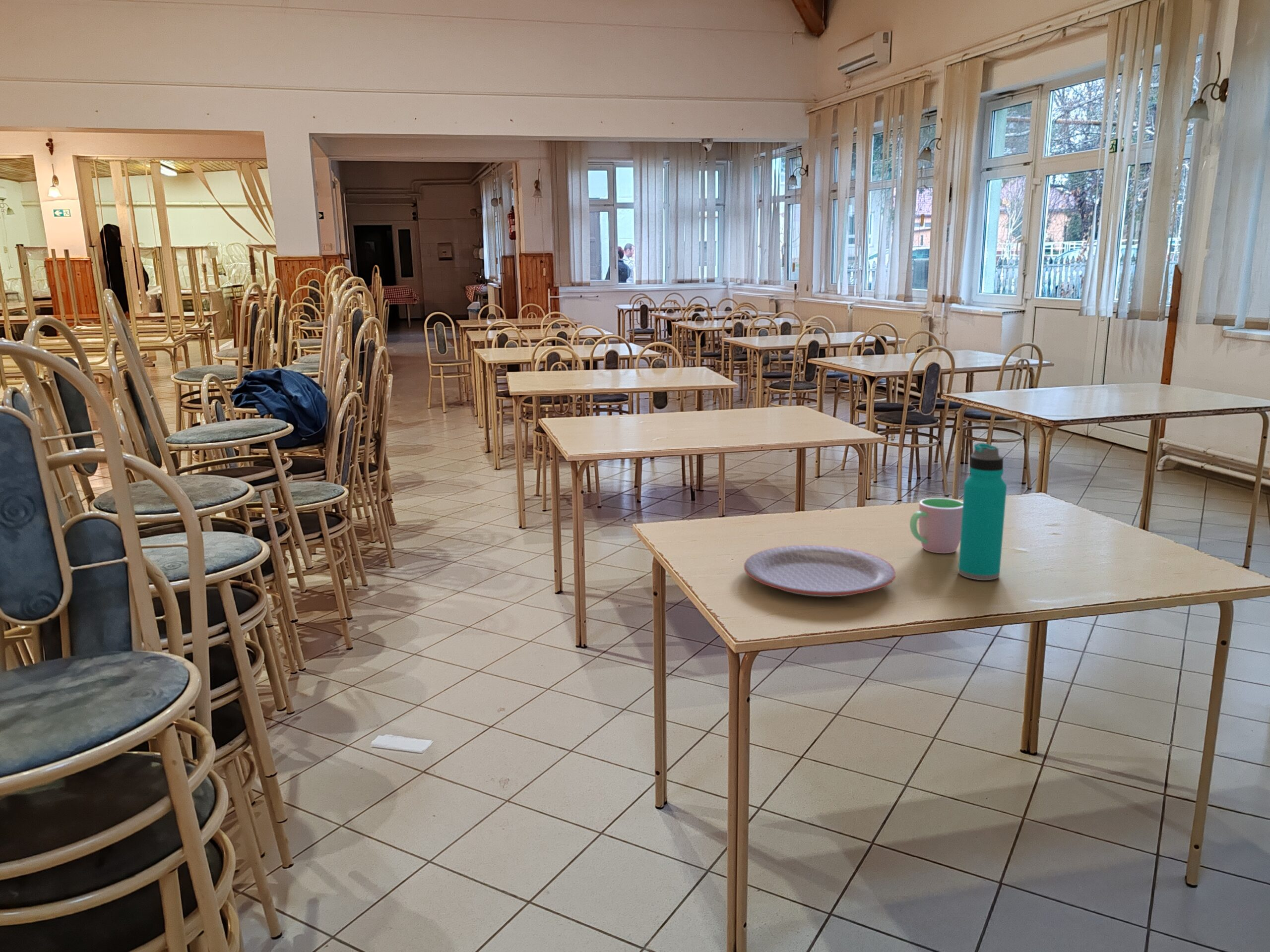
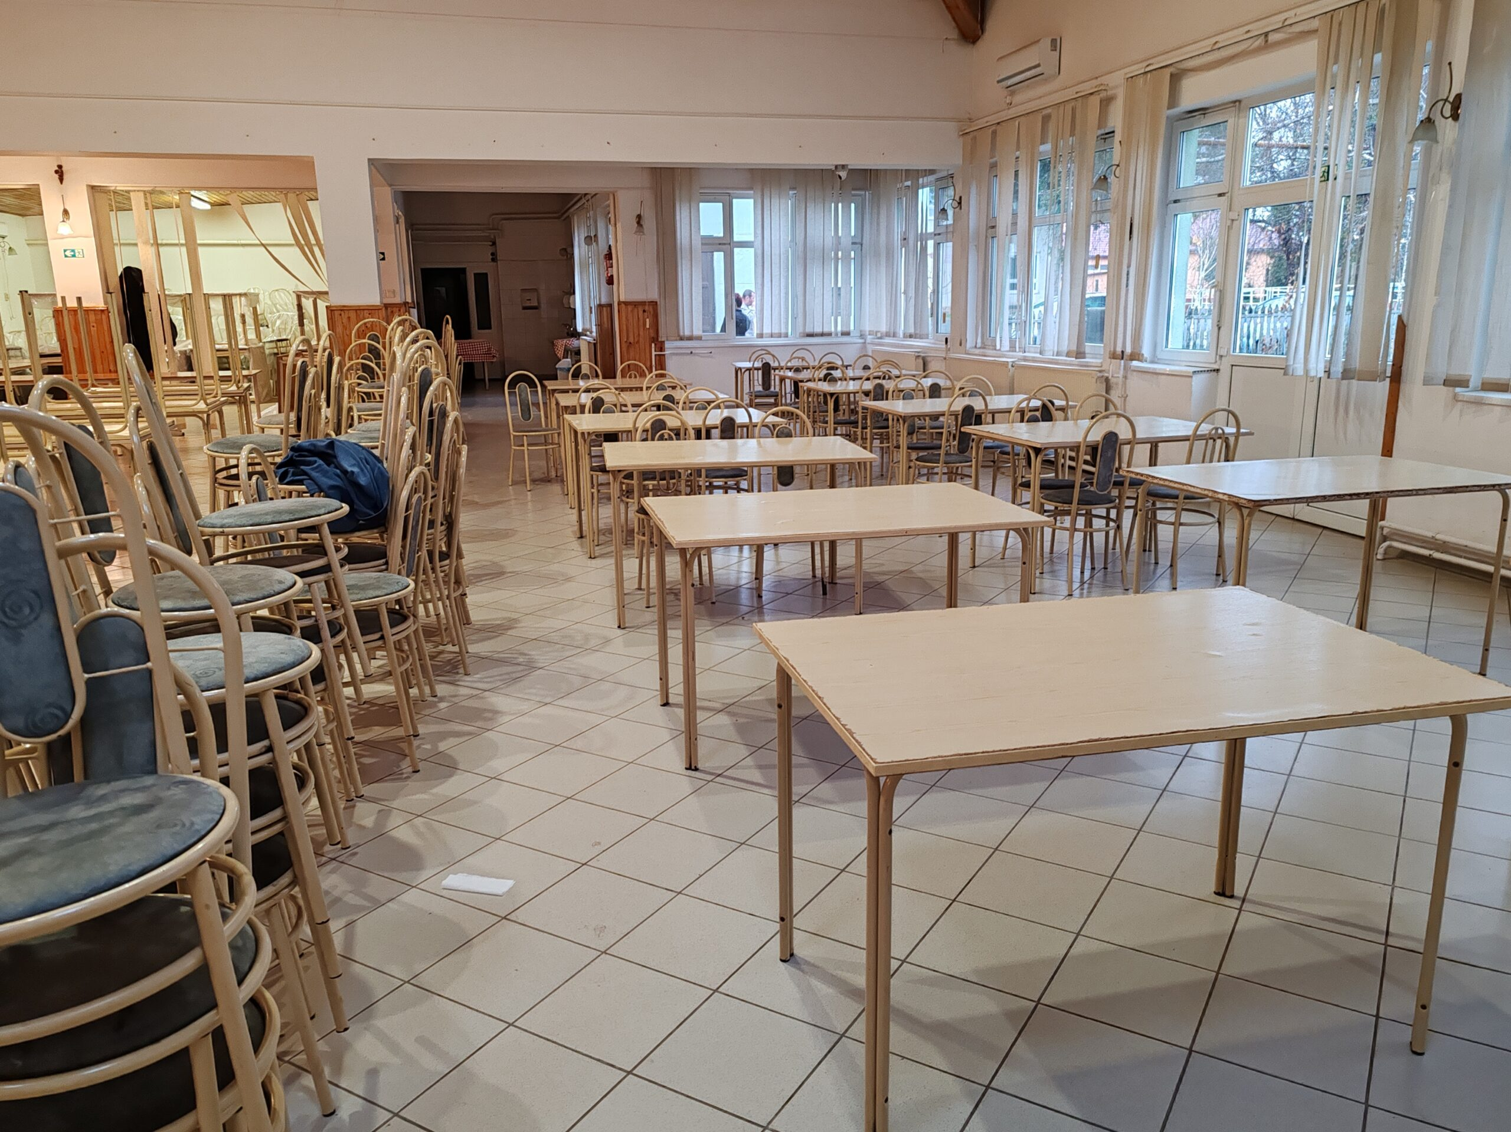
- cup (935, 527)
- water bottle (983, 511)
- plate (818, 572)
